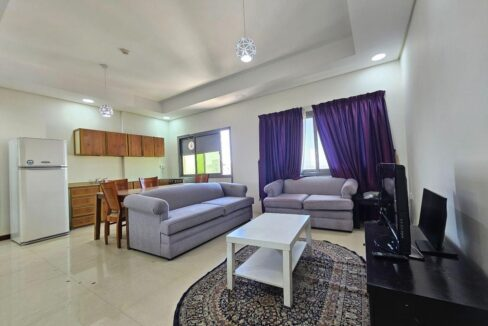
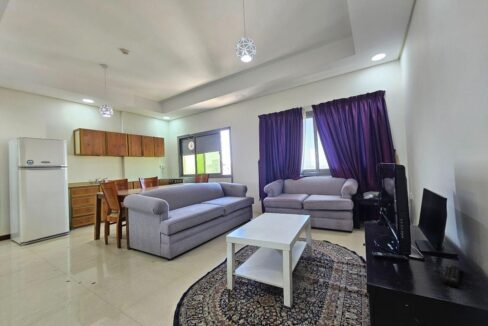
+ remote control (452, 275)
